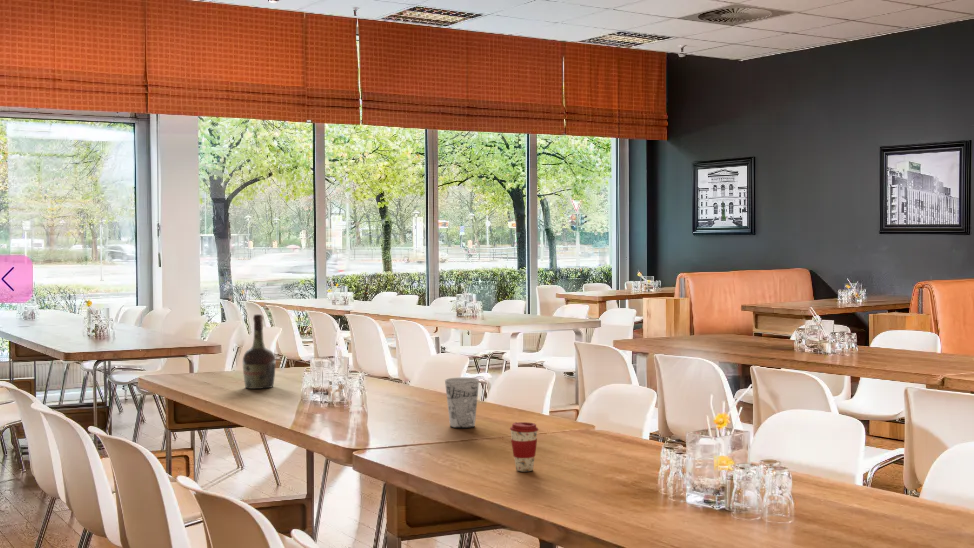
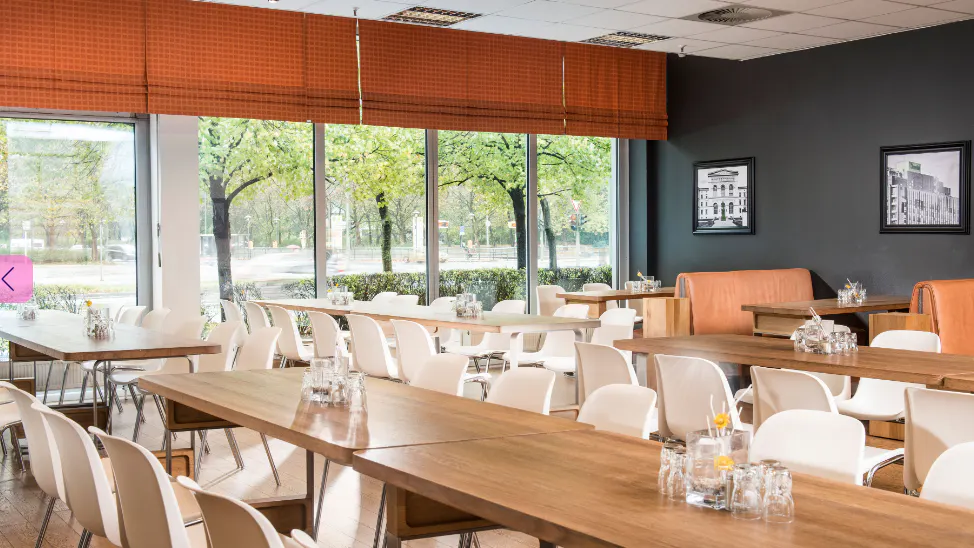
- cup (462, 402)
- cognac bottle (258, 350)
- coffee cup (524, 446)
